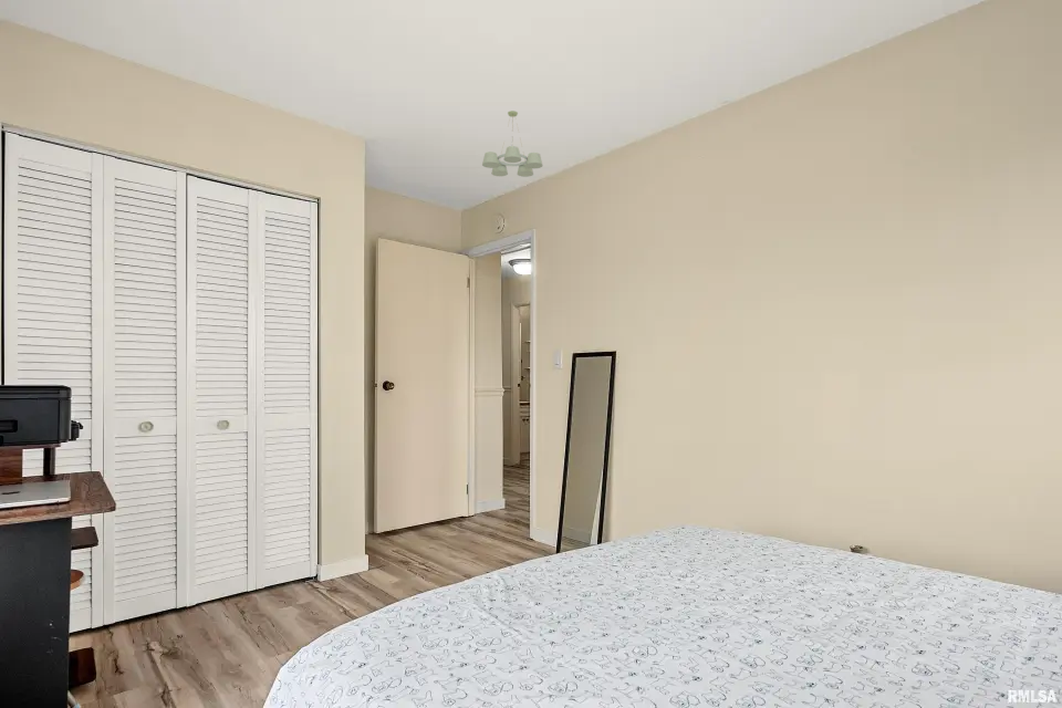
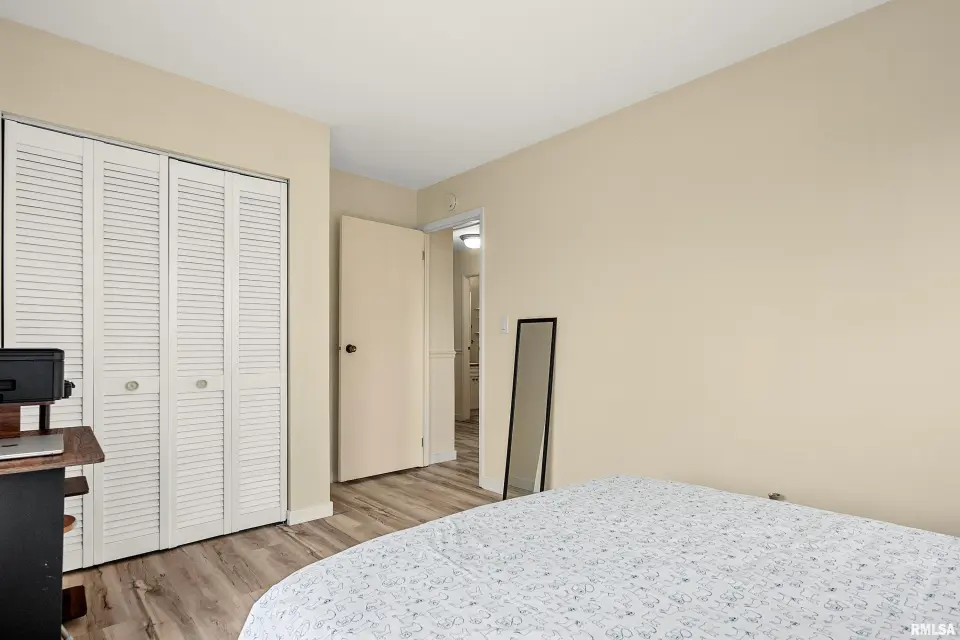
- ceiling light fixture (512, 139)
